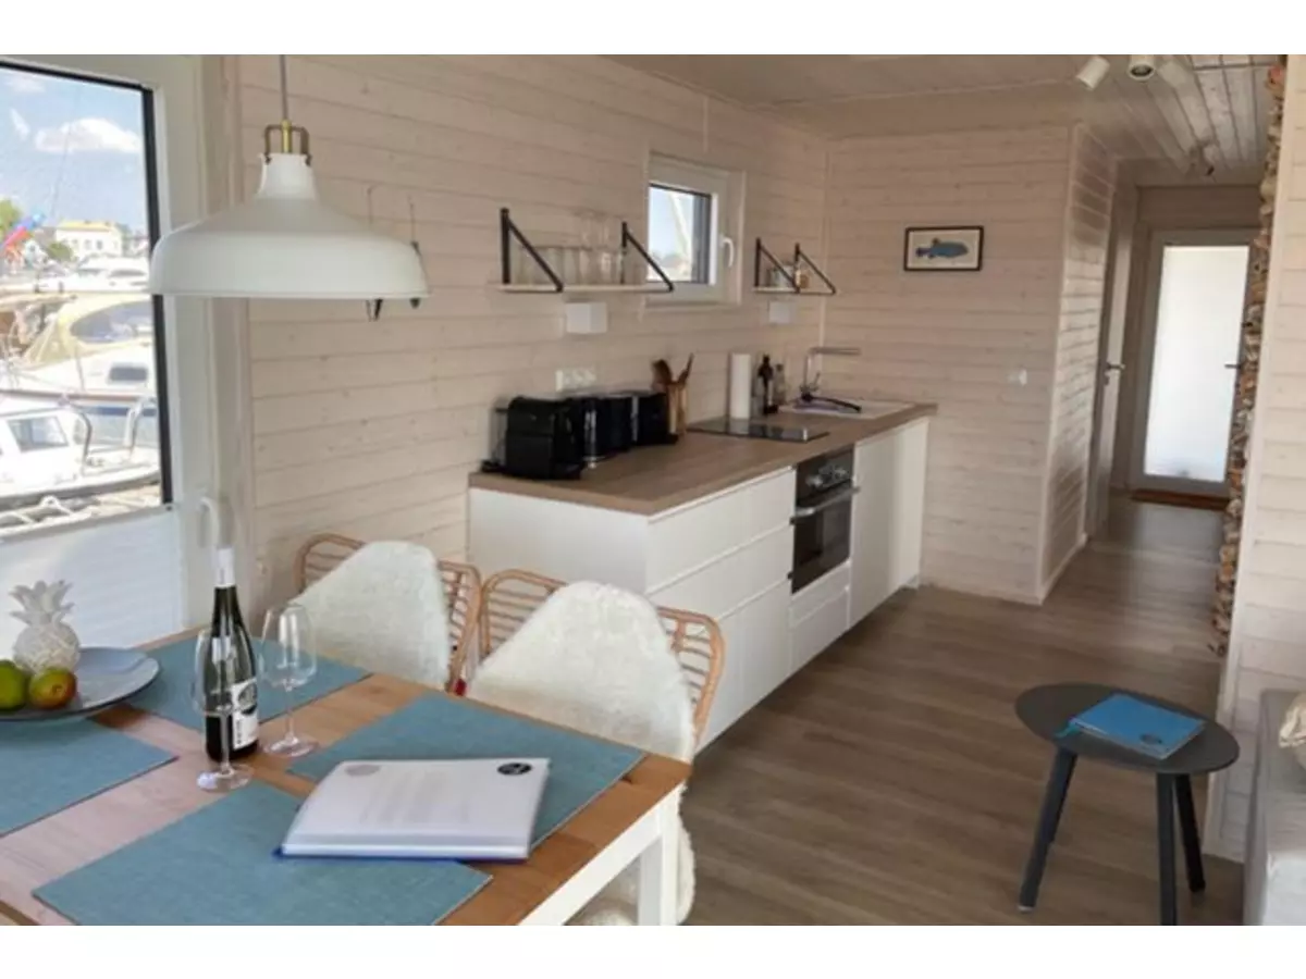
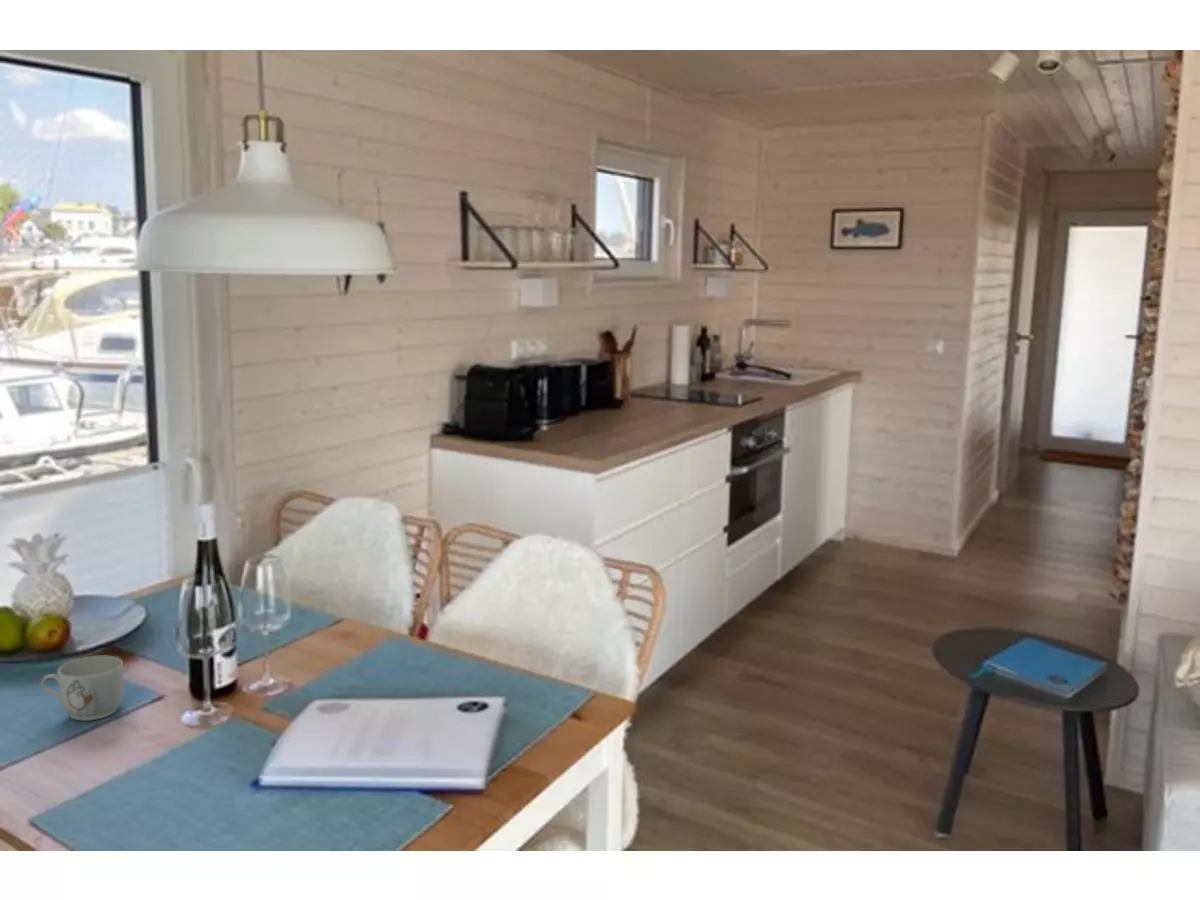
+ mug (83, 689)
